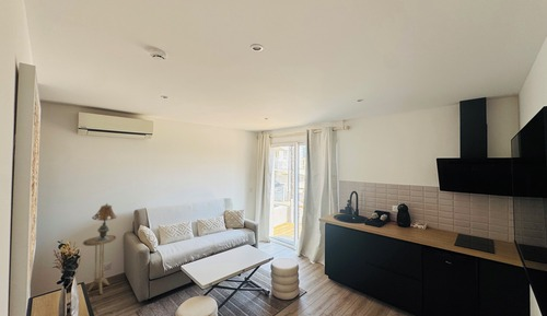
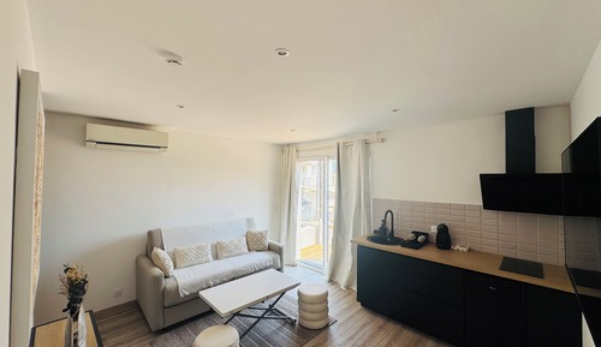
- side table (100, 265)
- table lamp (103, 220)
